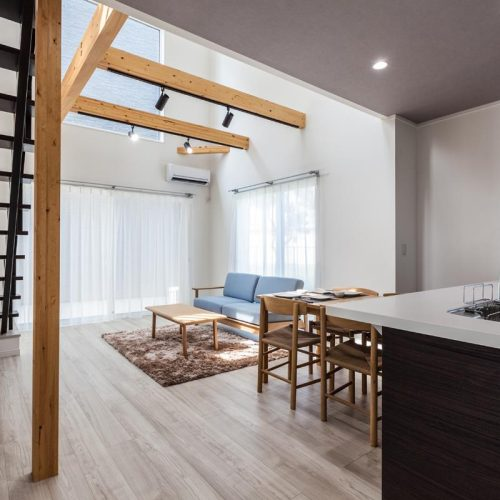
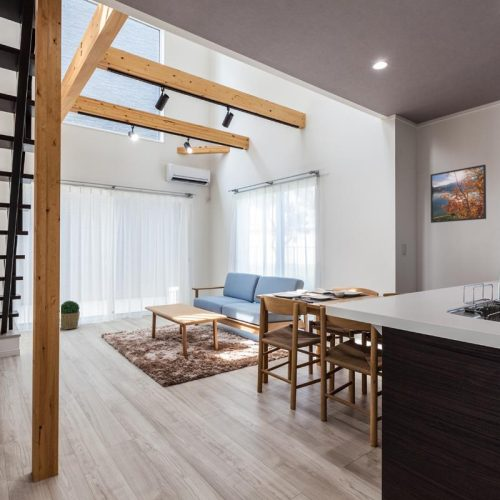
+ potted plant (69, 314)
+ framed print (456, 195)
